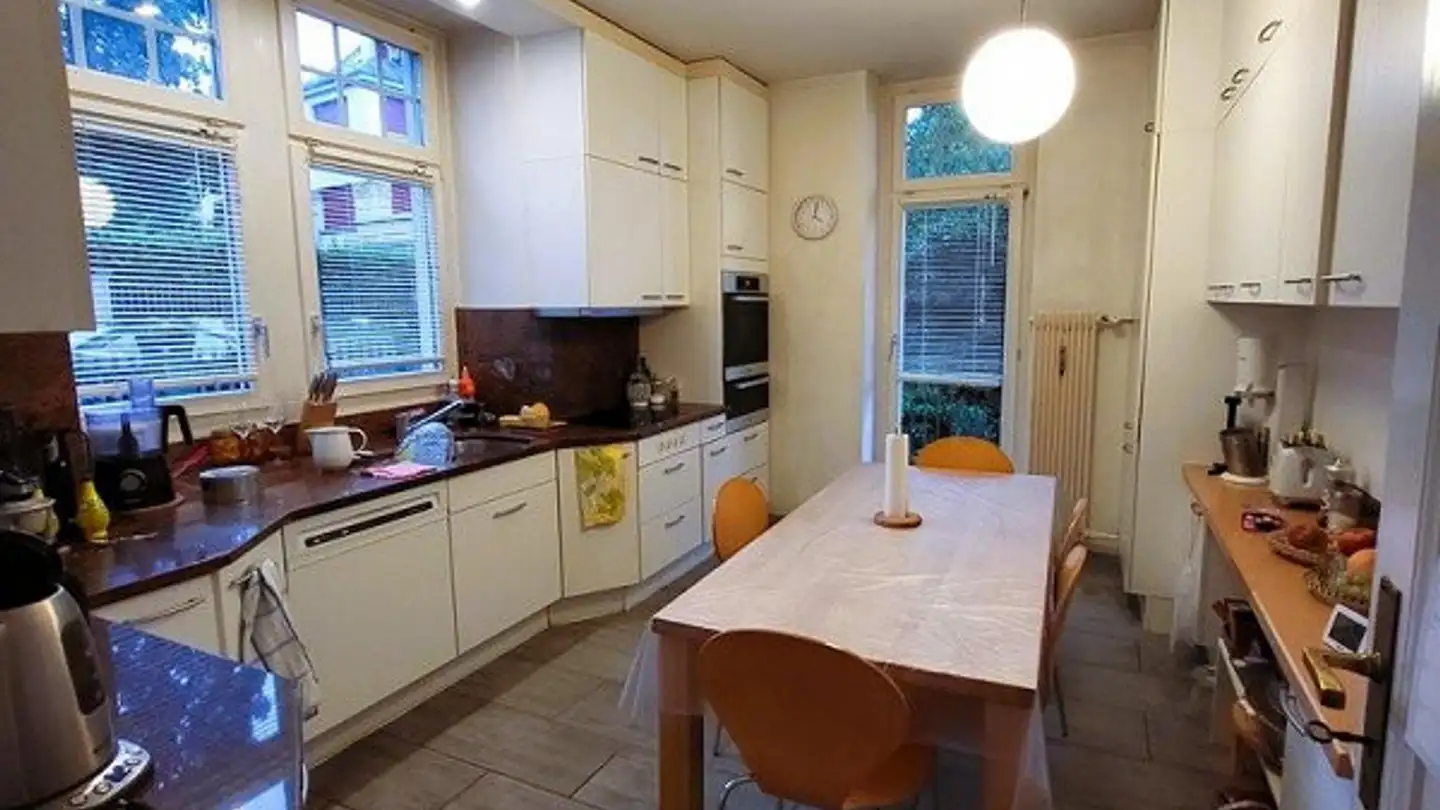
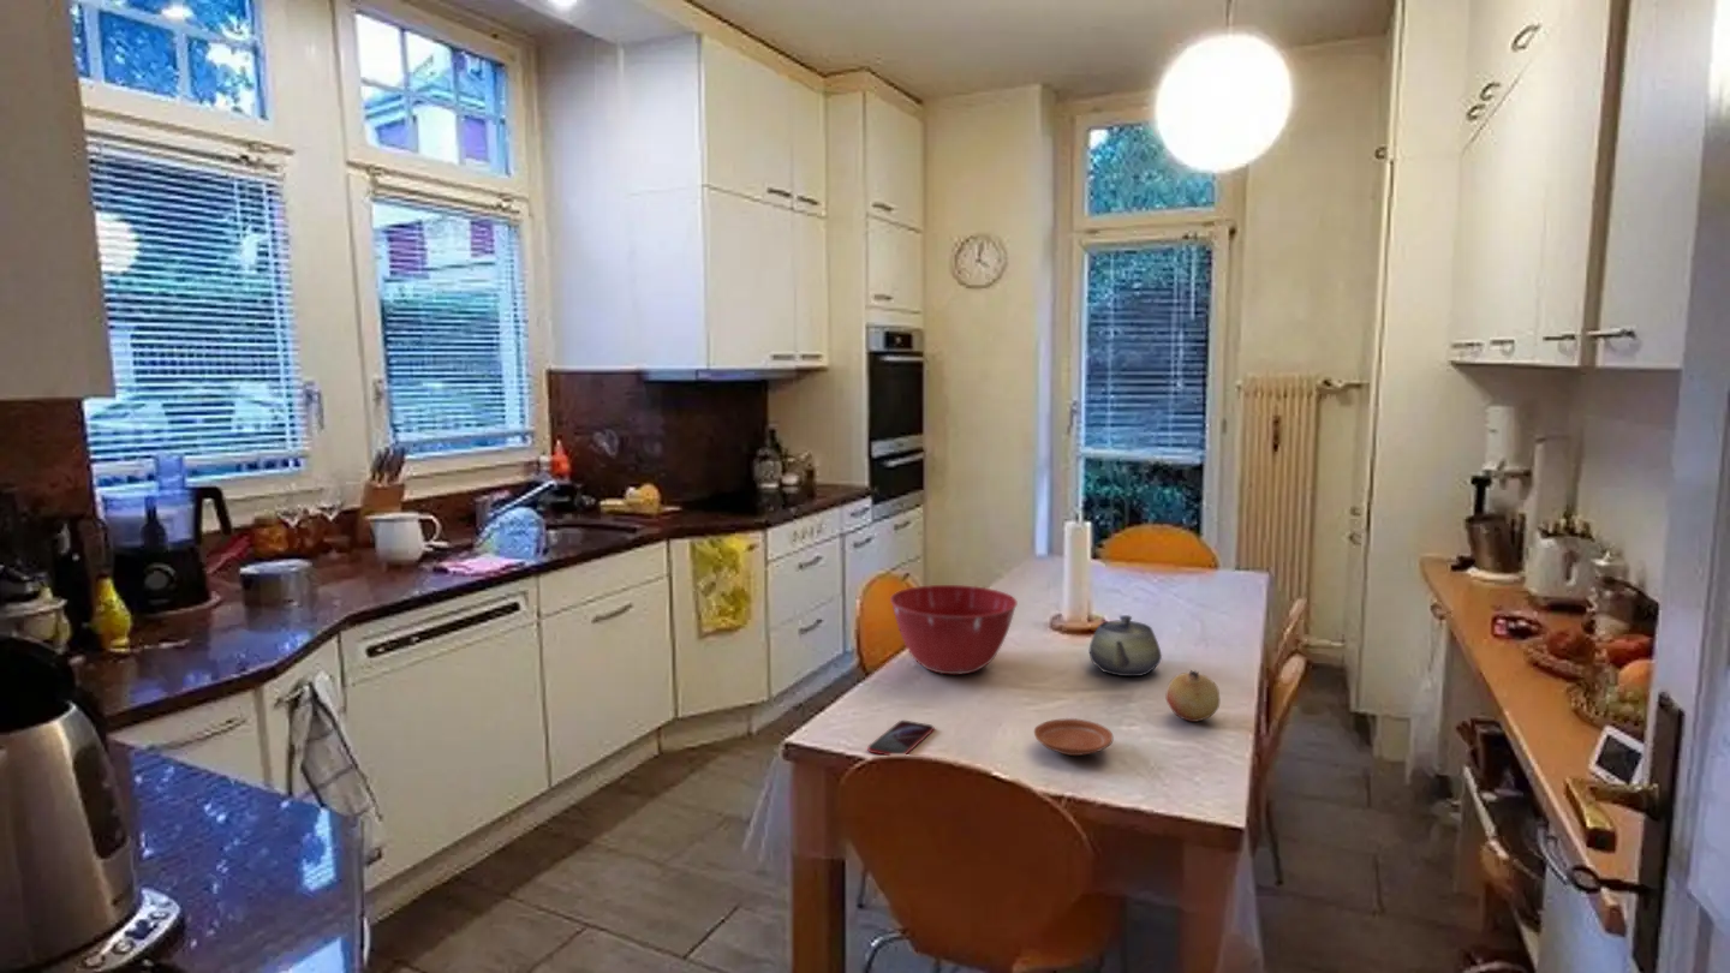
+ plate (1073, 741)
+ mixing bowl (953, 632)
+ smartphone (901, 738)
+ teapot (1124, 644)
+ fruit (1193, 693)
